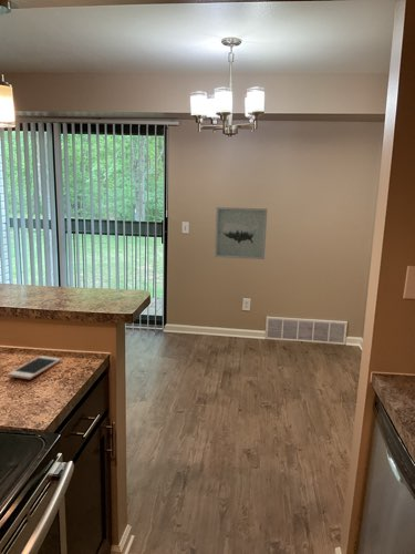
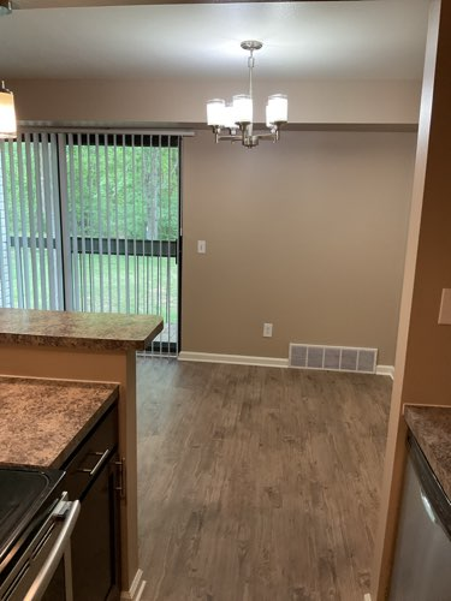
- wall art (240, 233)
- cell phone (35, 367)
